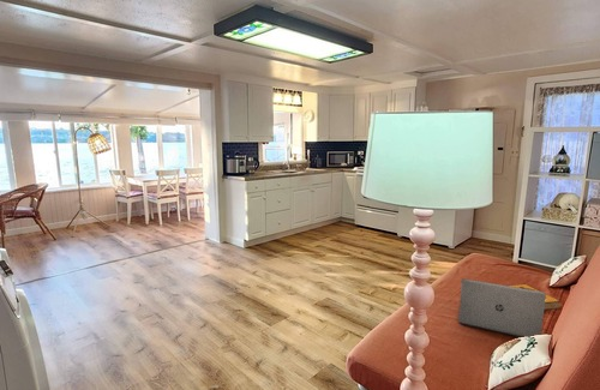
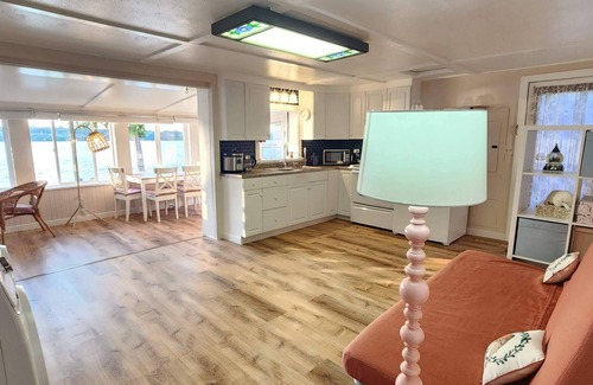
- laptop (498, 299)
- hardback book (530, 289)
